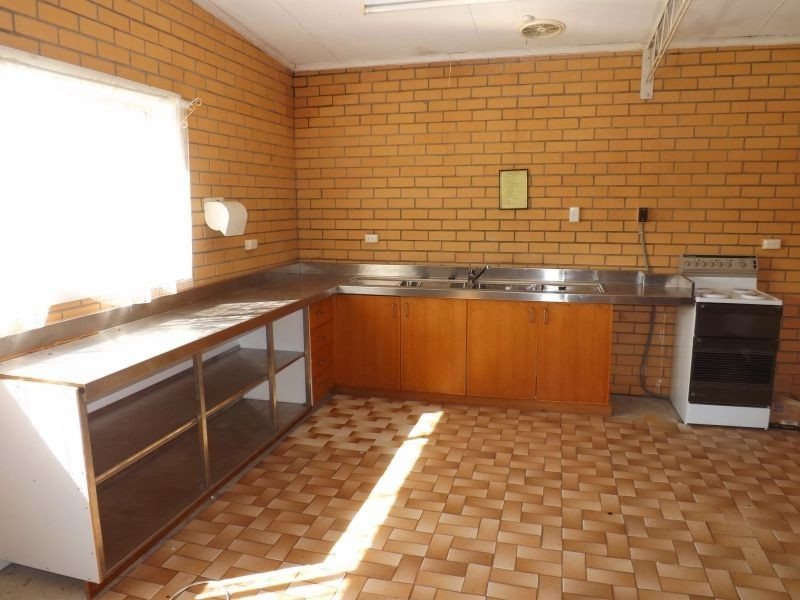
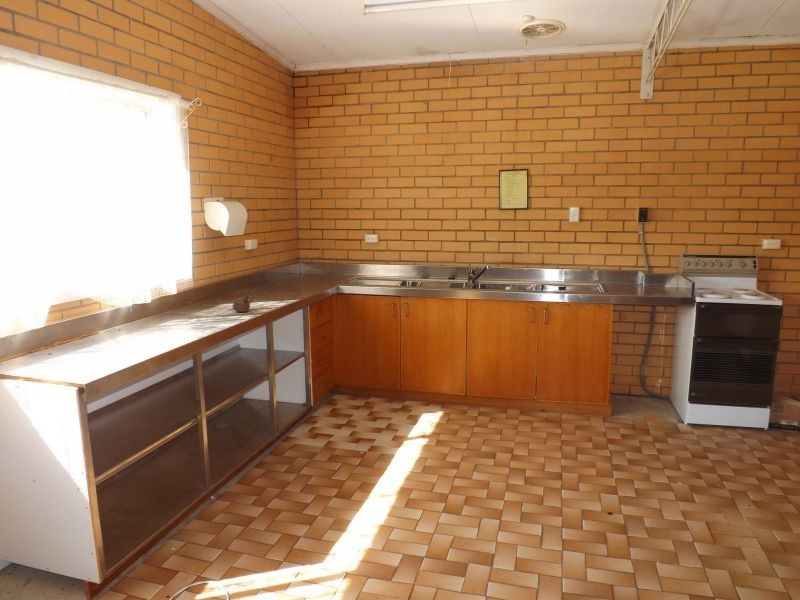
+ cup (242, 303)
